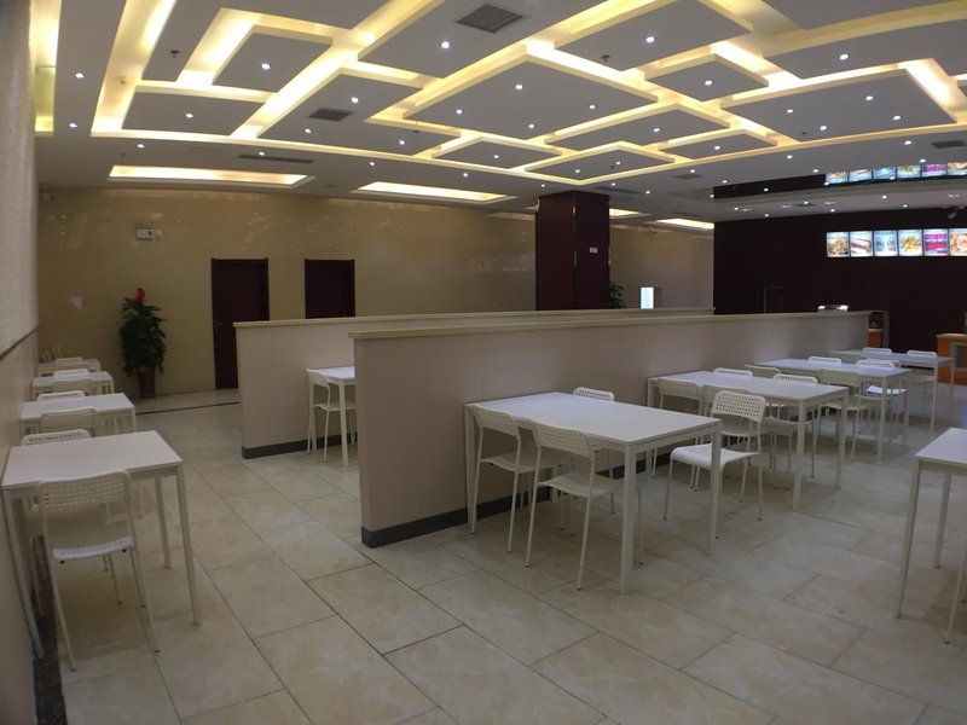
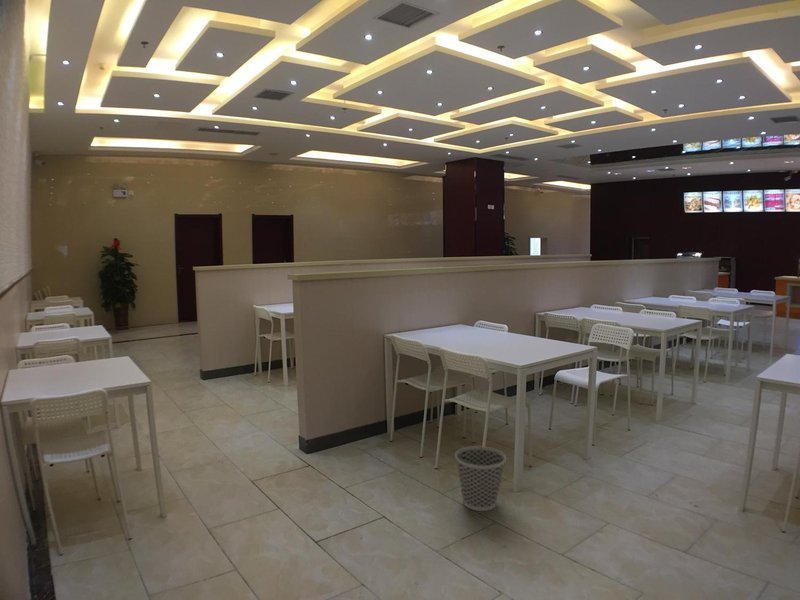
+ wastebasket (479, 479)
